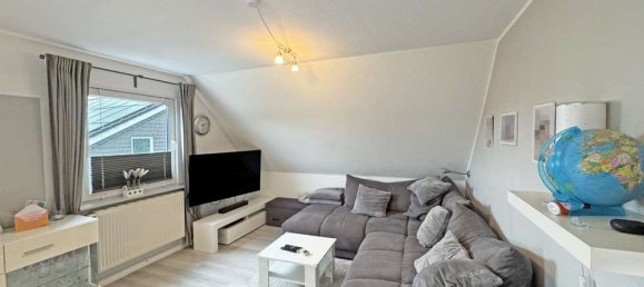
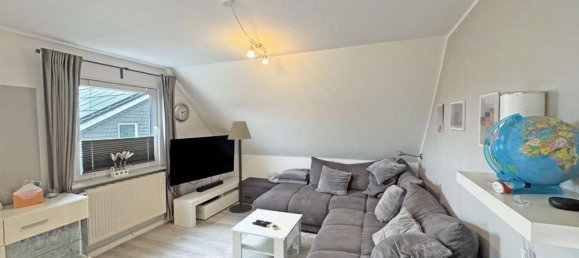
+ floor lamp (240, 165)
